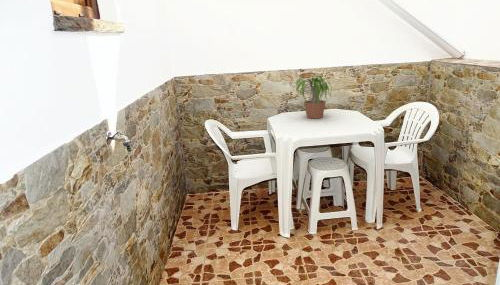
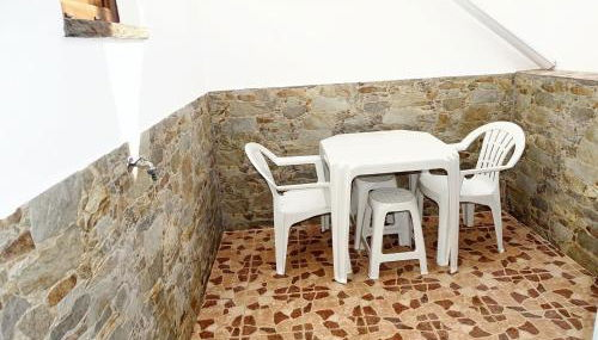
- potted plant (314, 97)
